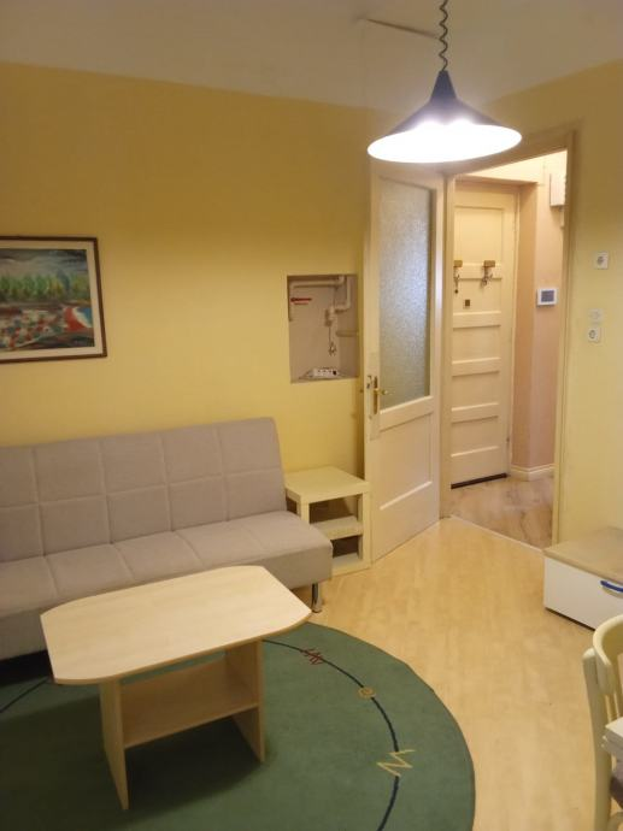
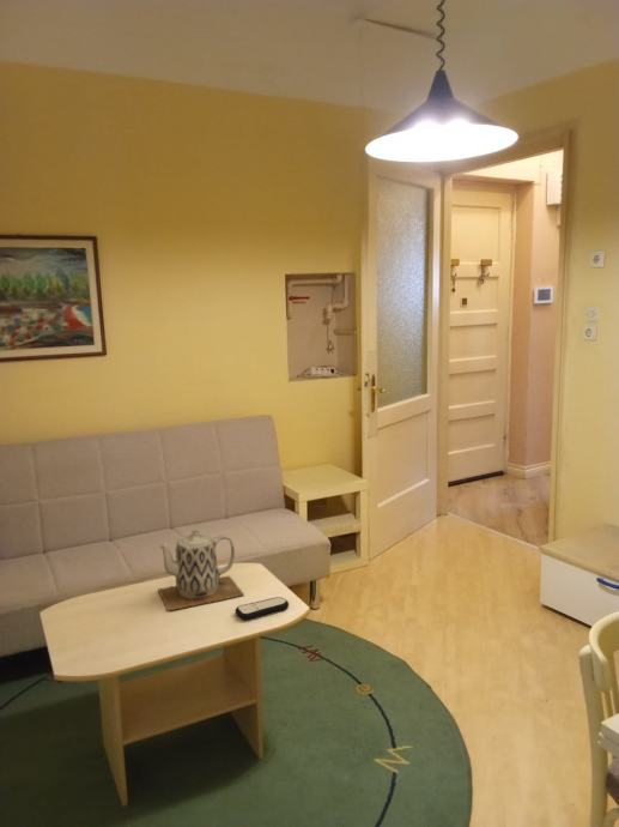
+ teapot (199, 561)
+ remote control (262, 606)
